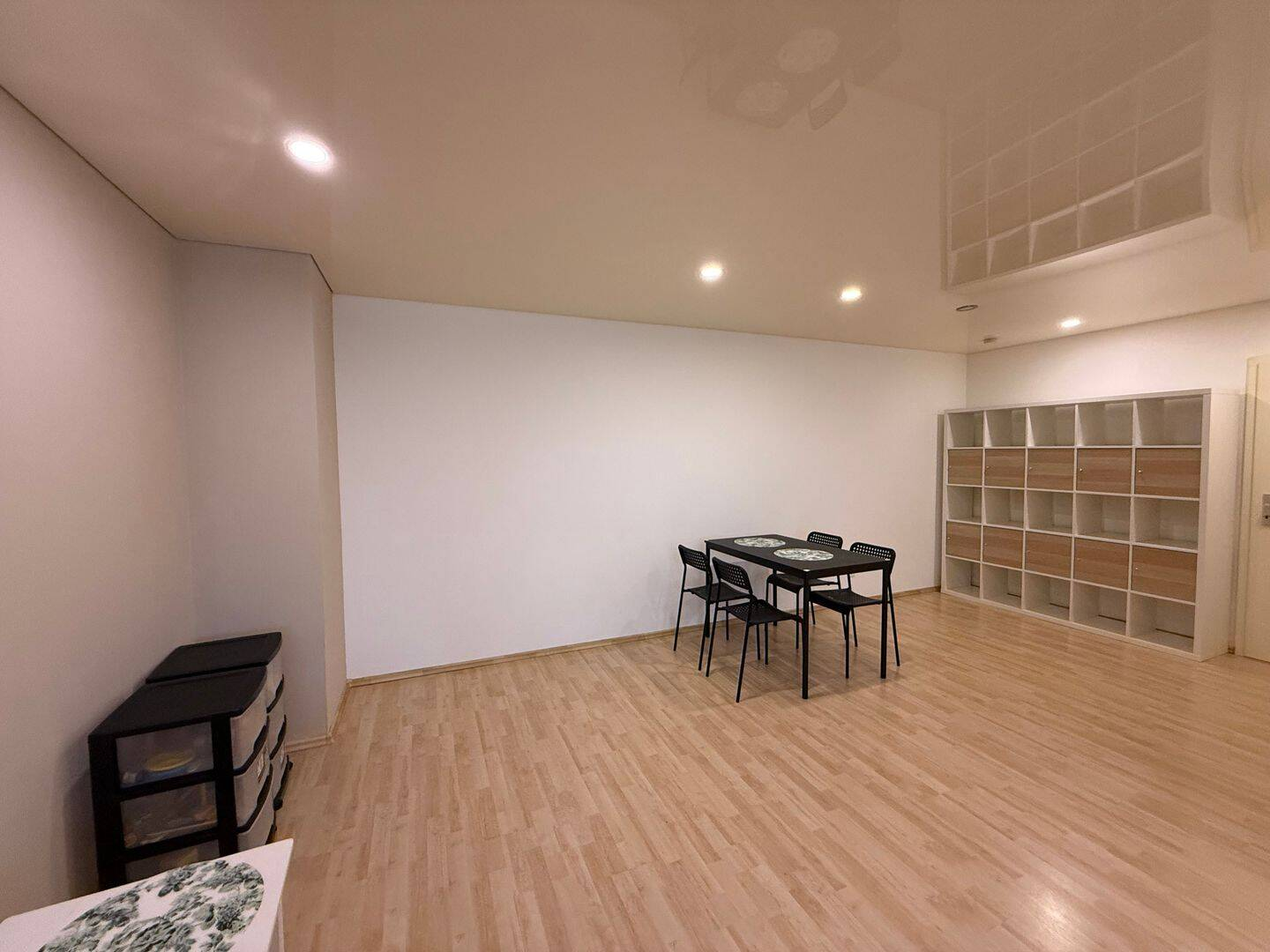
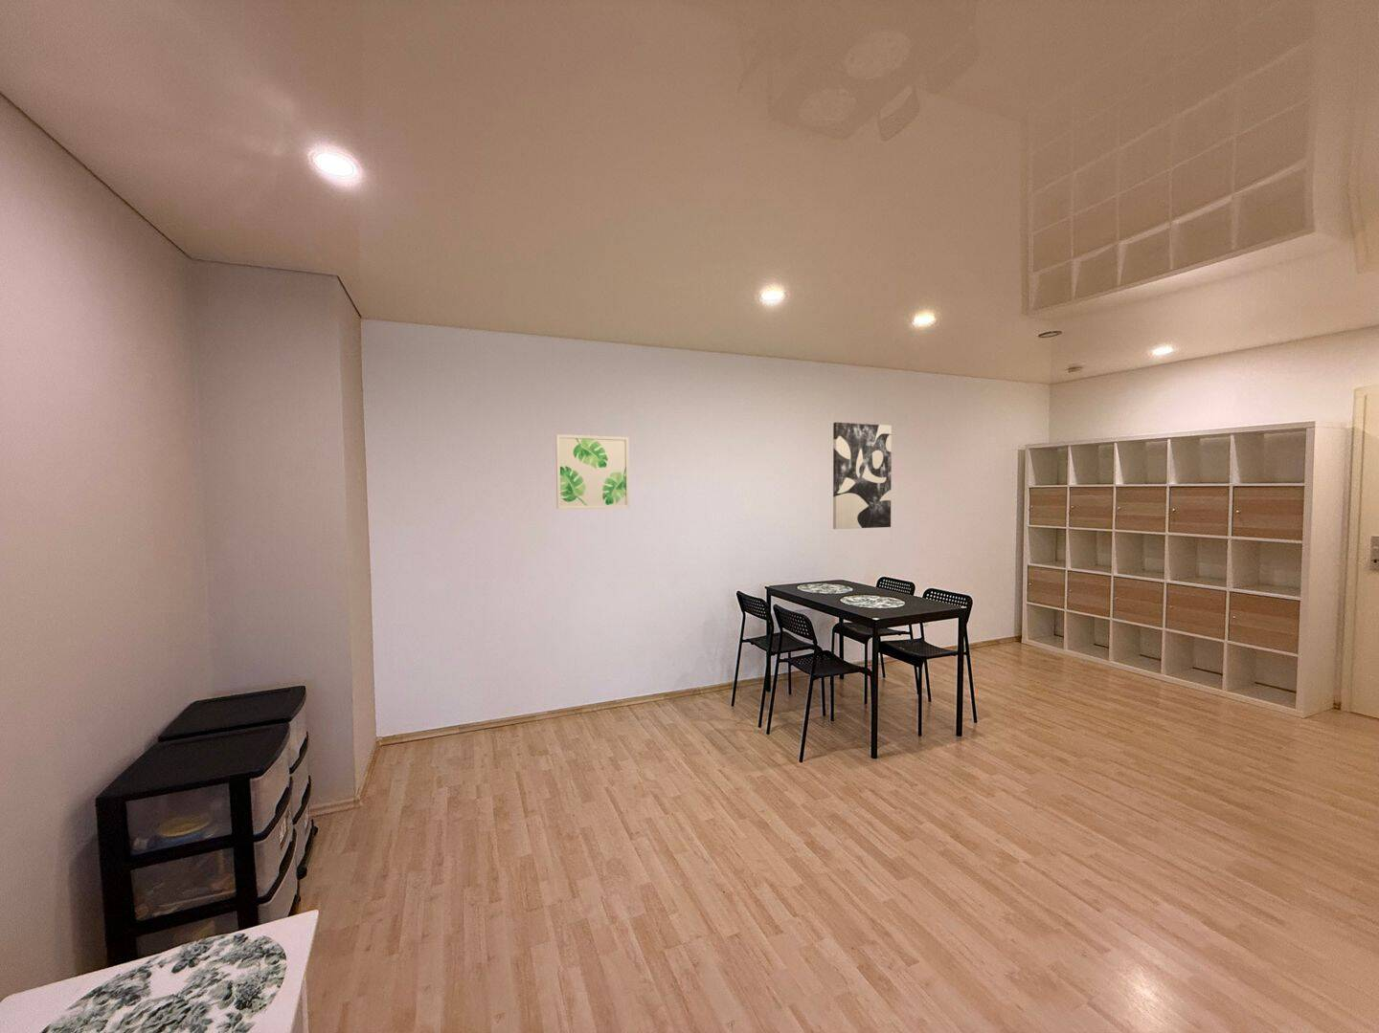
+ wall art (862, 475)
+ wall art (593, 472)
